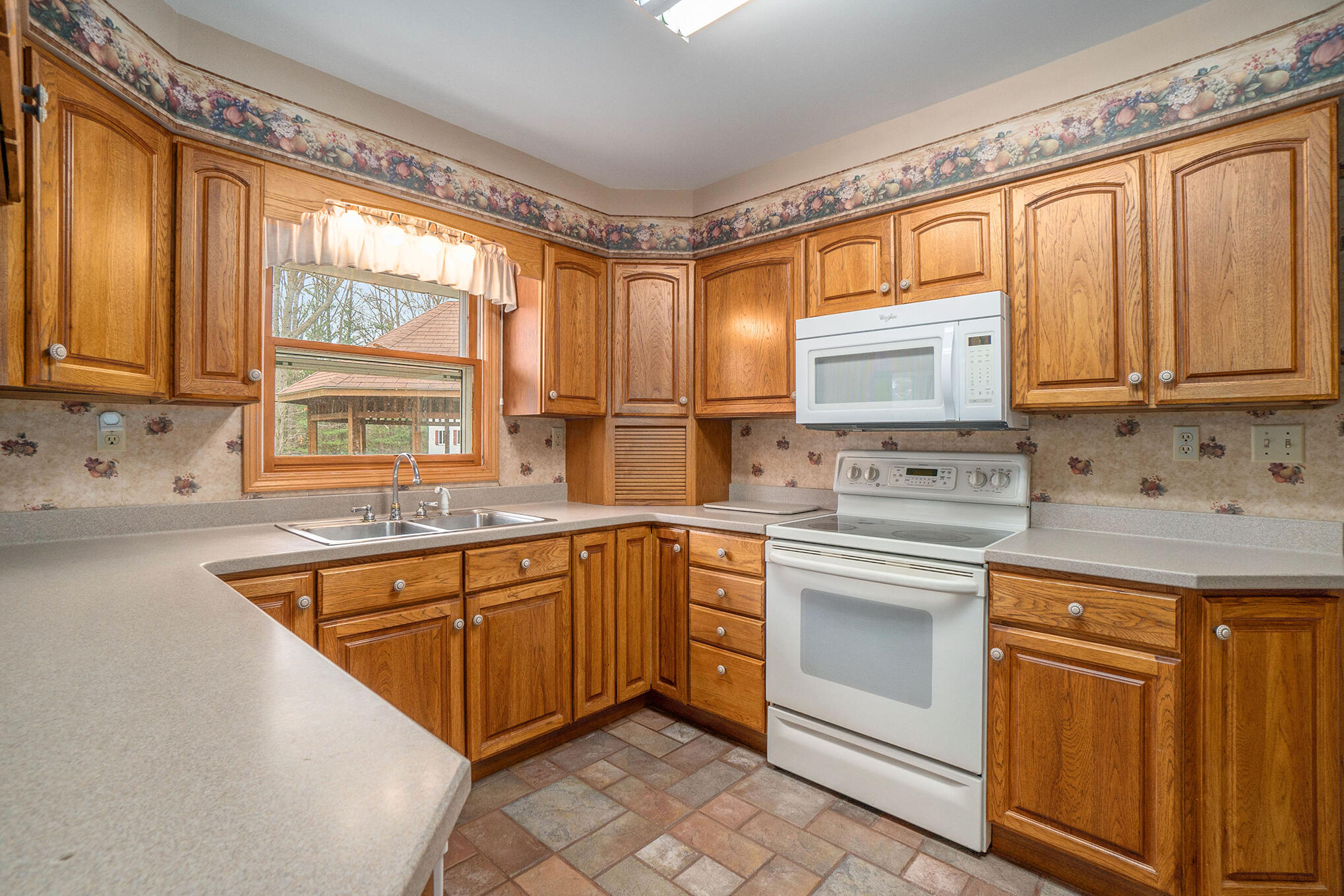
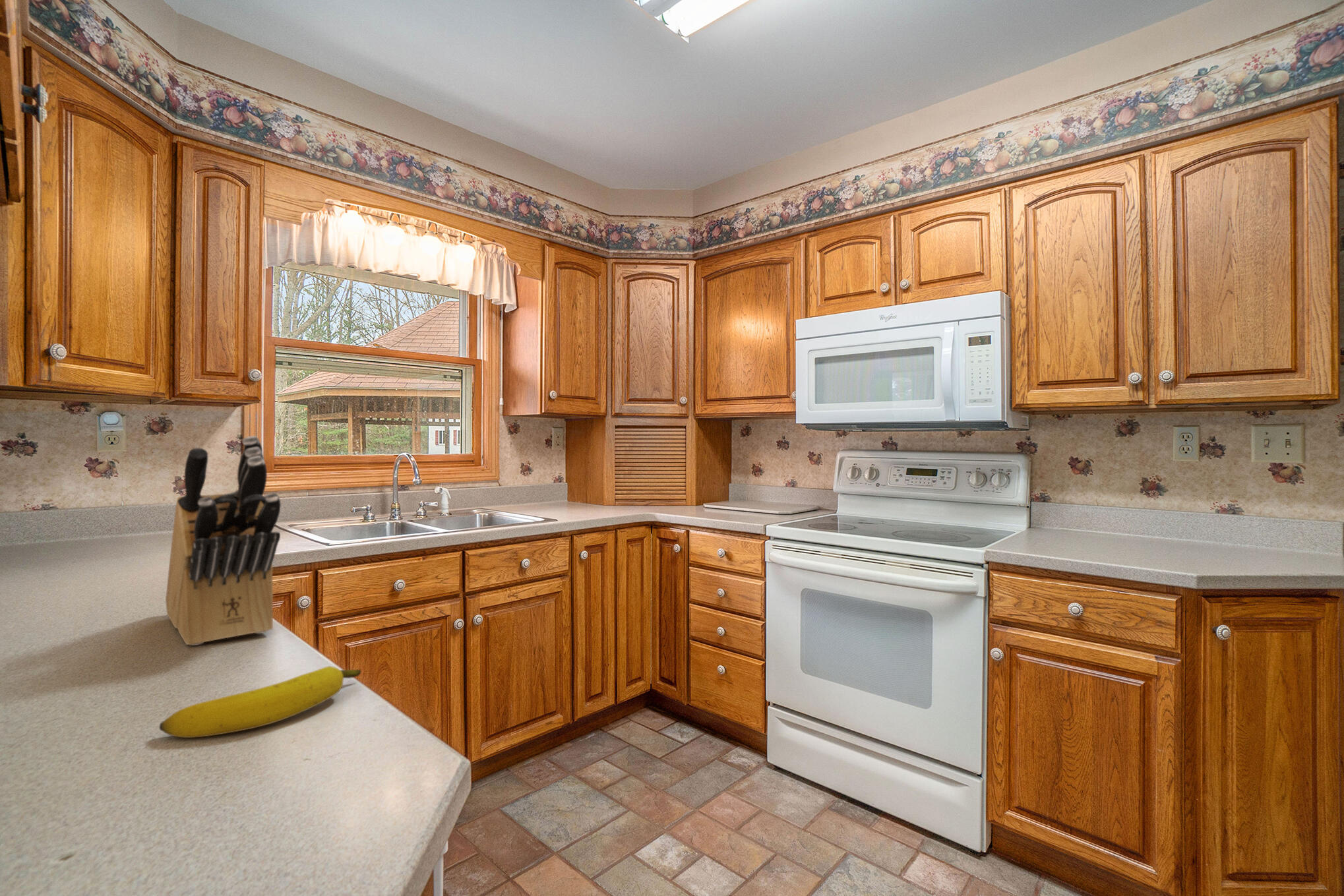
+ banana (281, 692)
+ knife block (220, 533)
